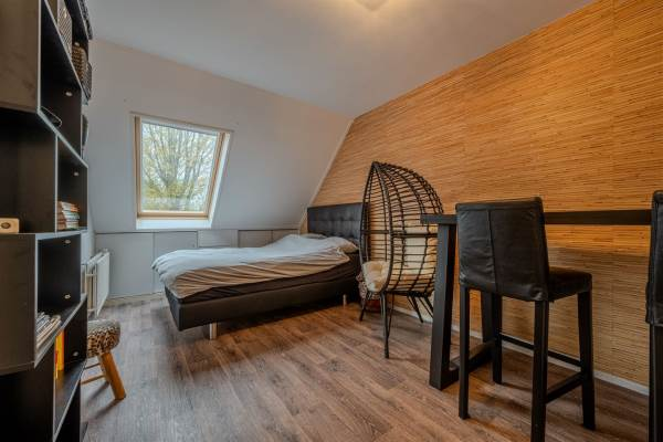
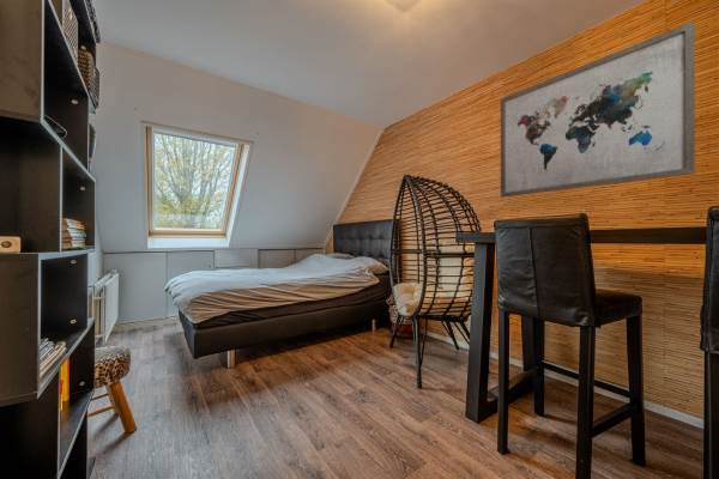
+ wall art (576, 128)
